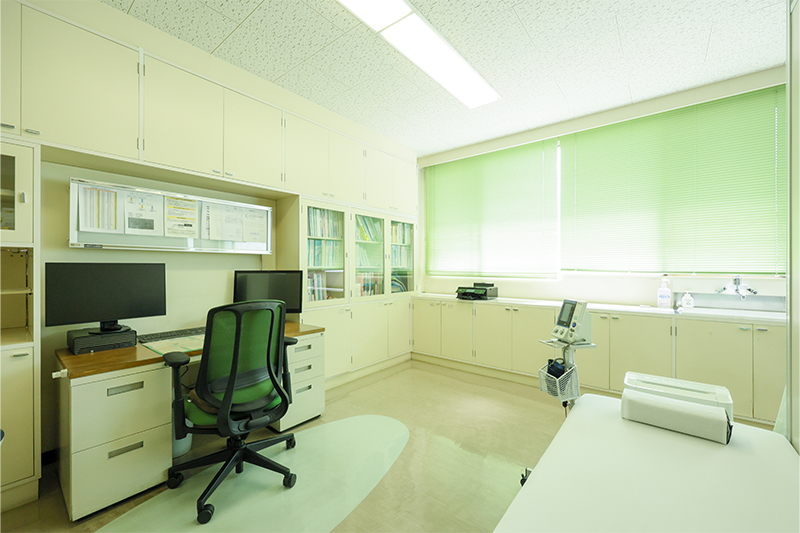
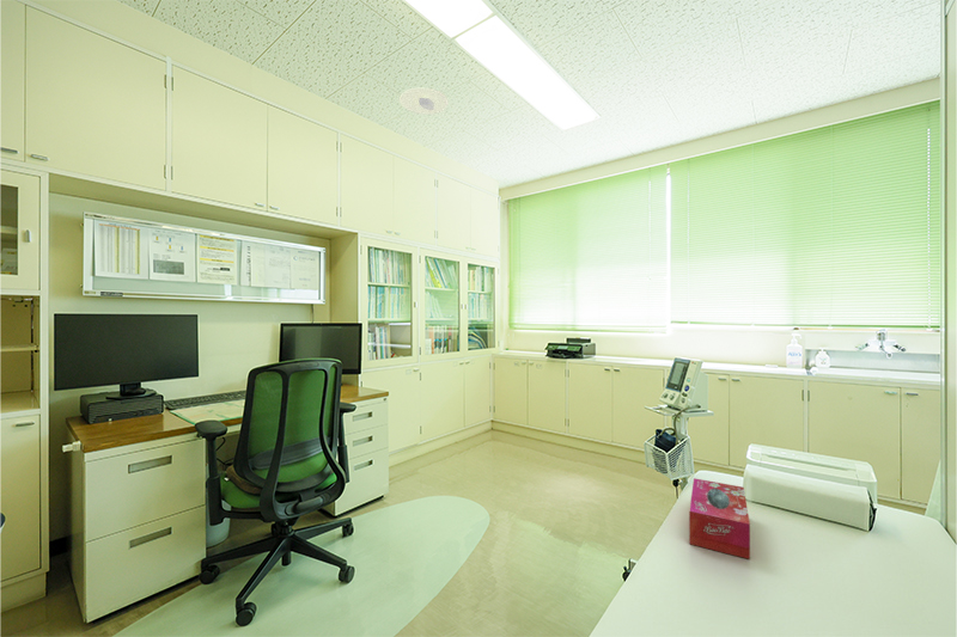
+ recessed light (423, 99)
+ tissue box (718, 513)
